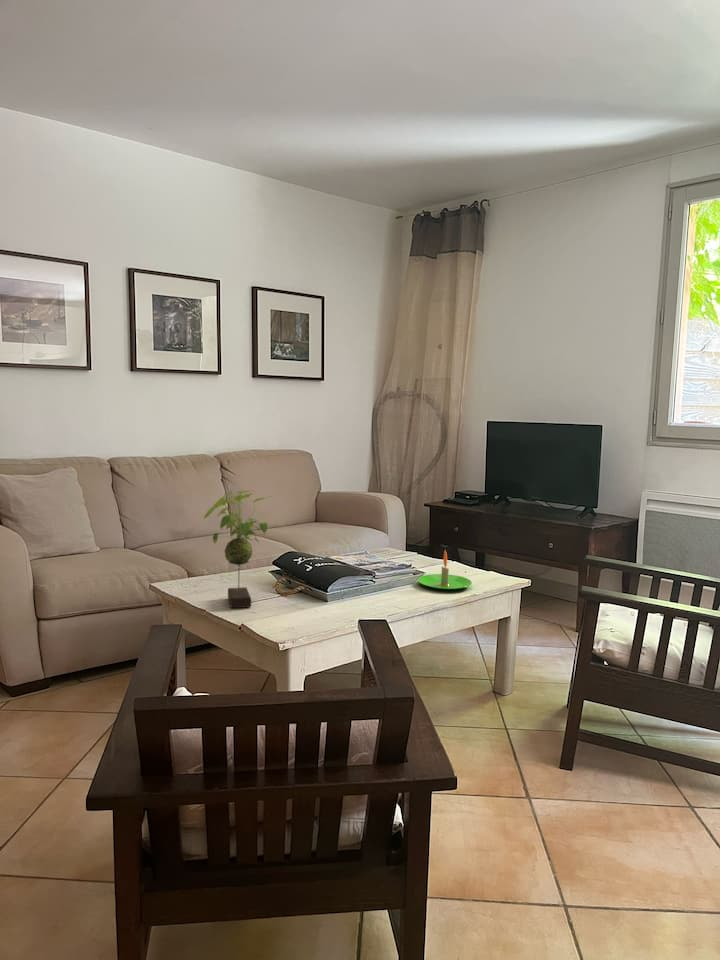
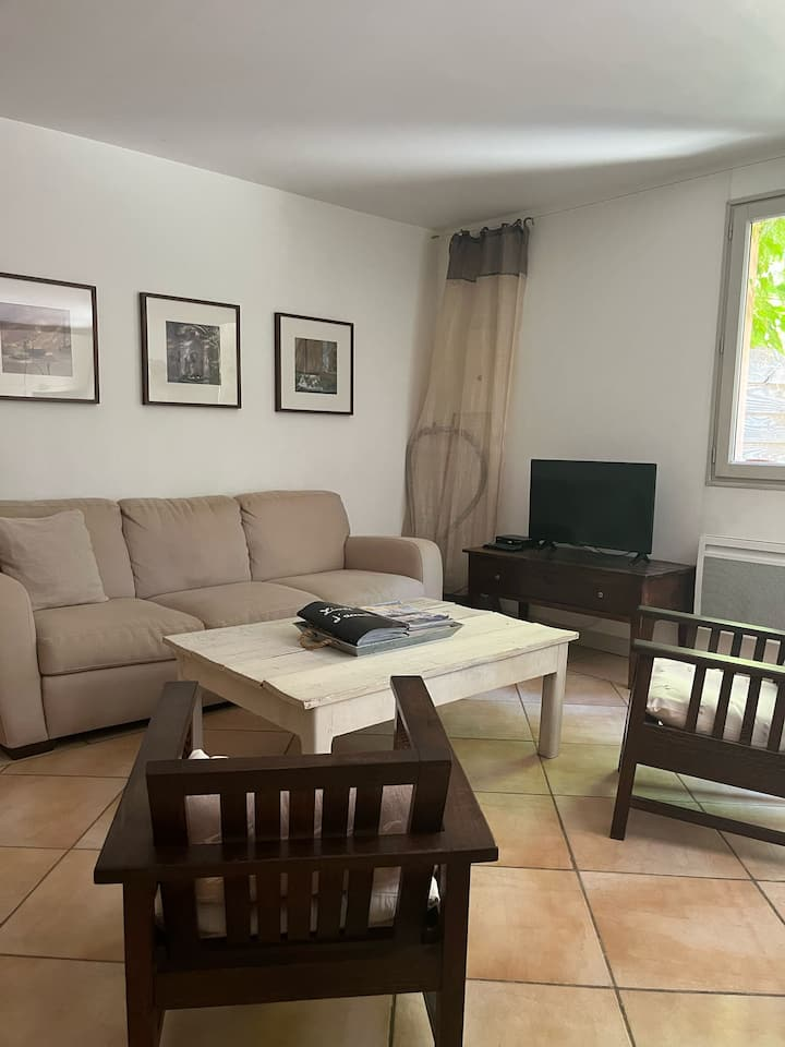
- candle (445, 567)
- plant (238, 541)
